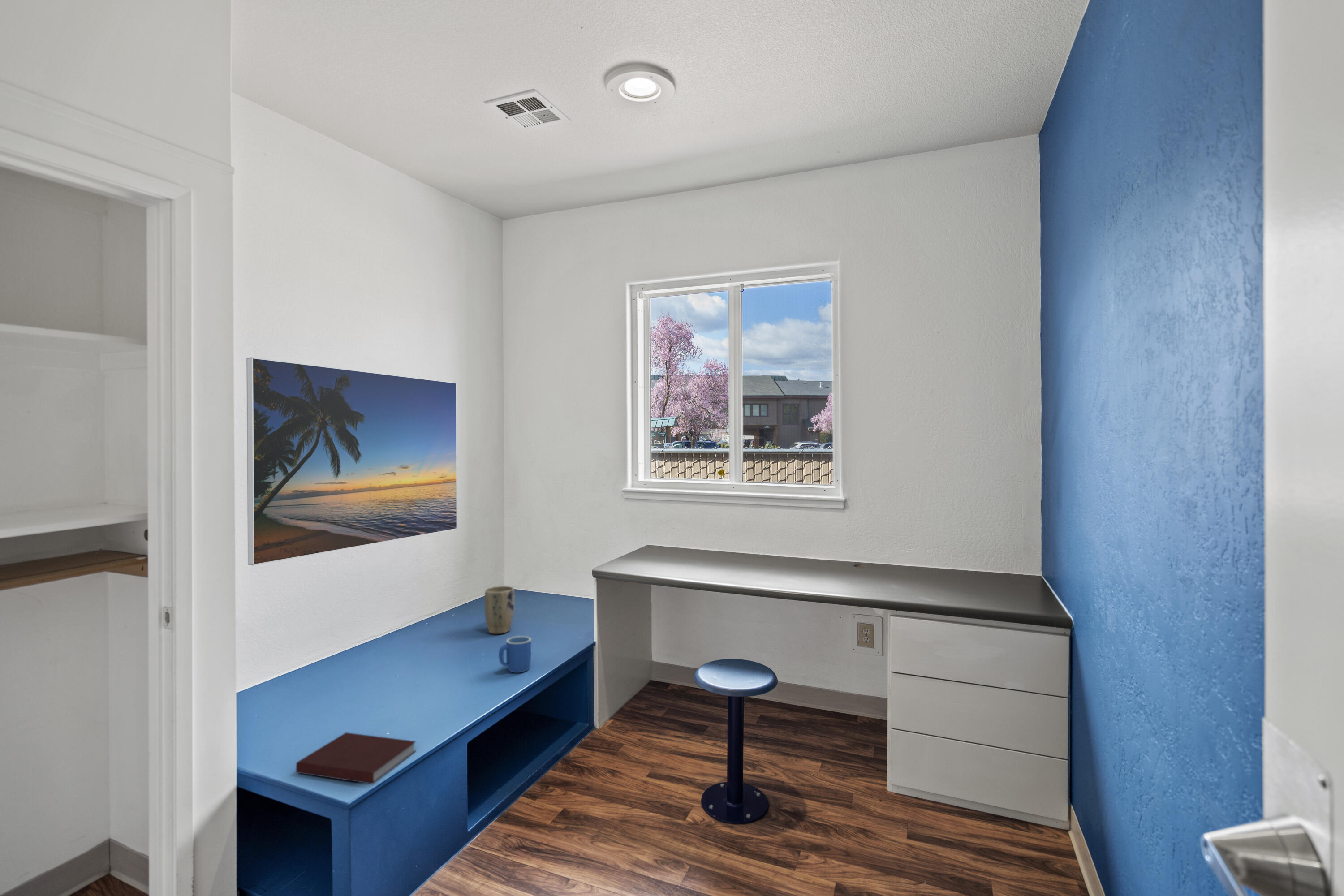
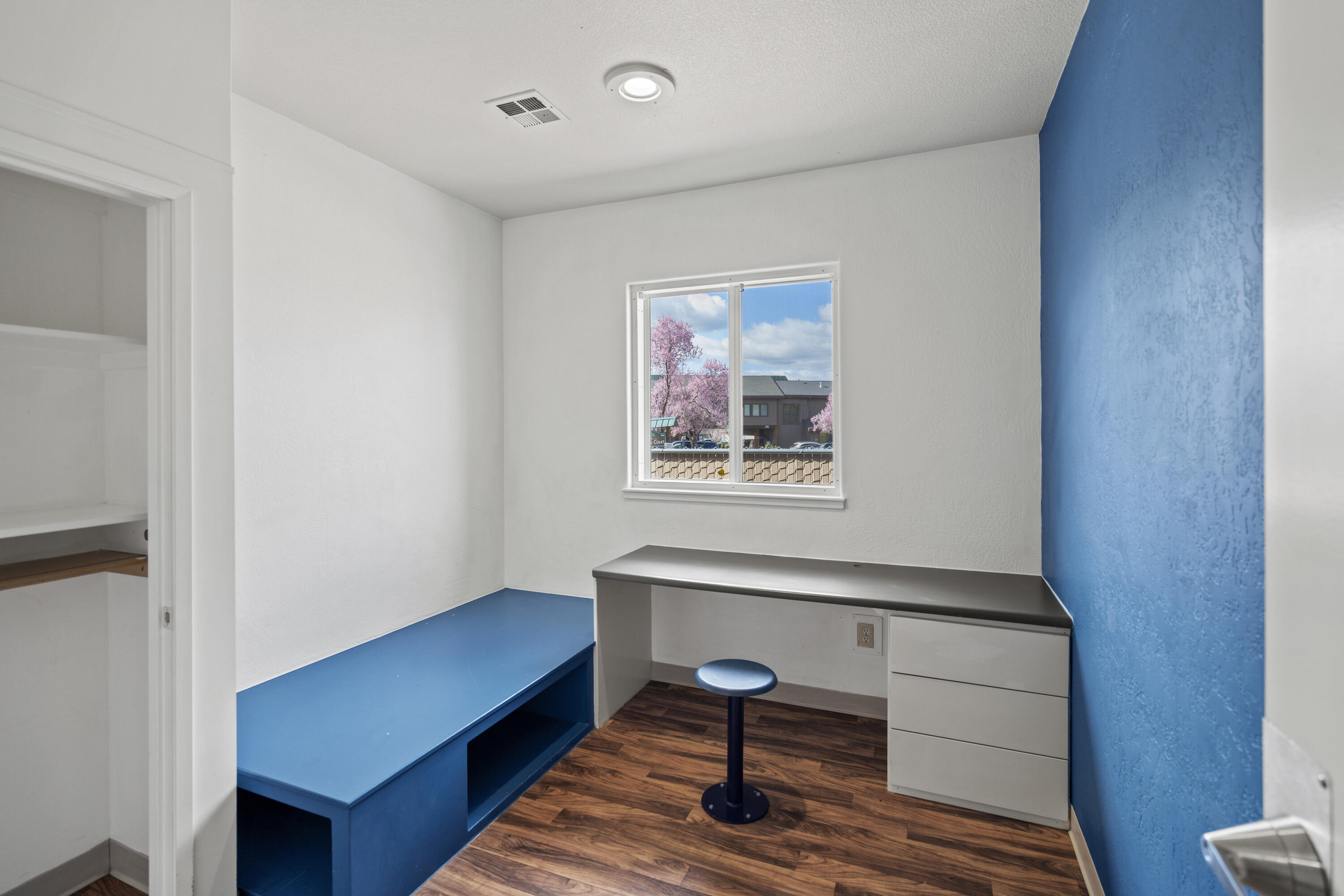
- mug (516, 655)
- notebook (358, 757)
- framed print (370, 458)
- plant pot (500, 610)
